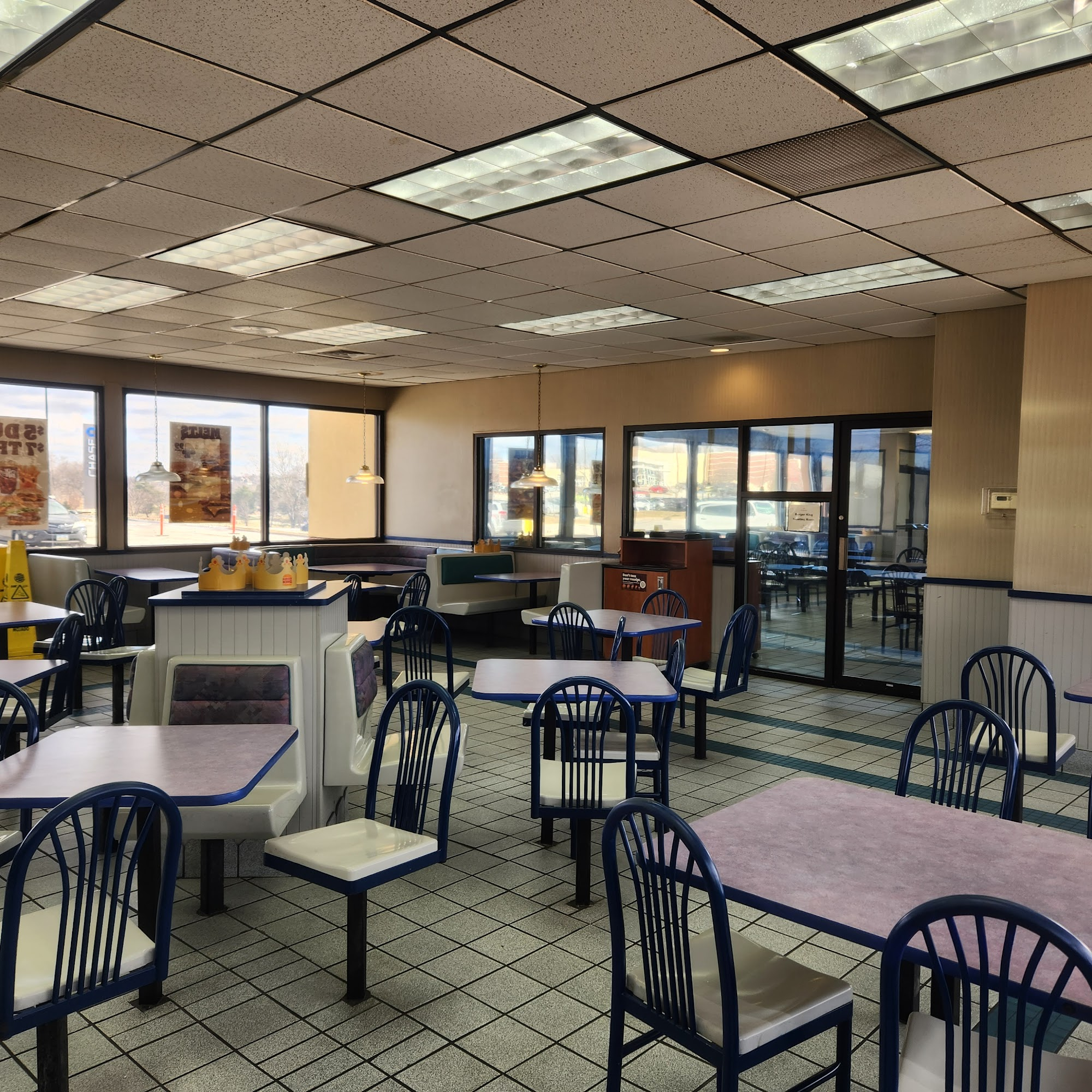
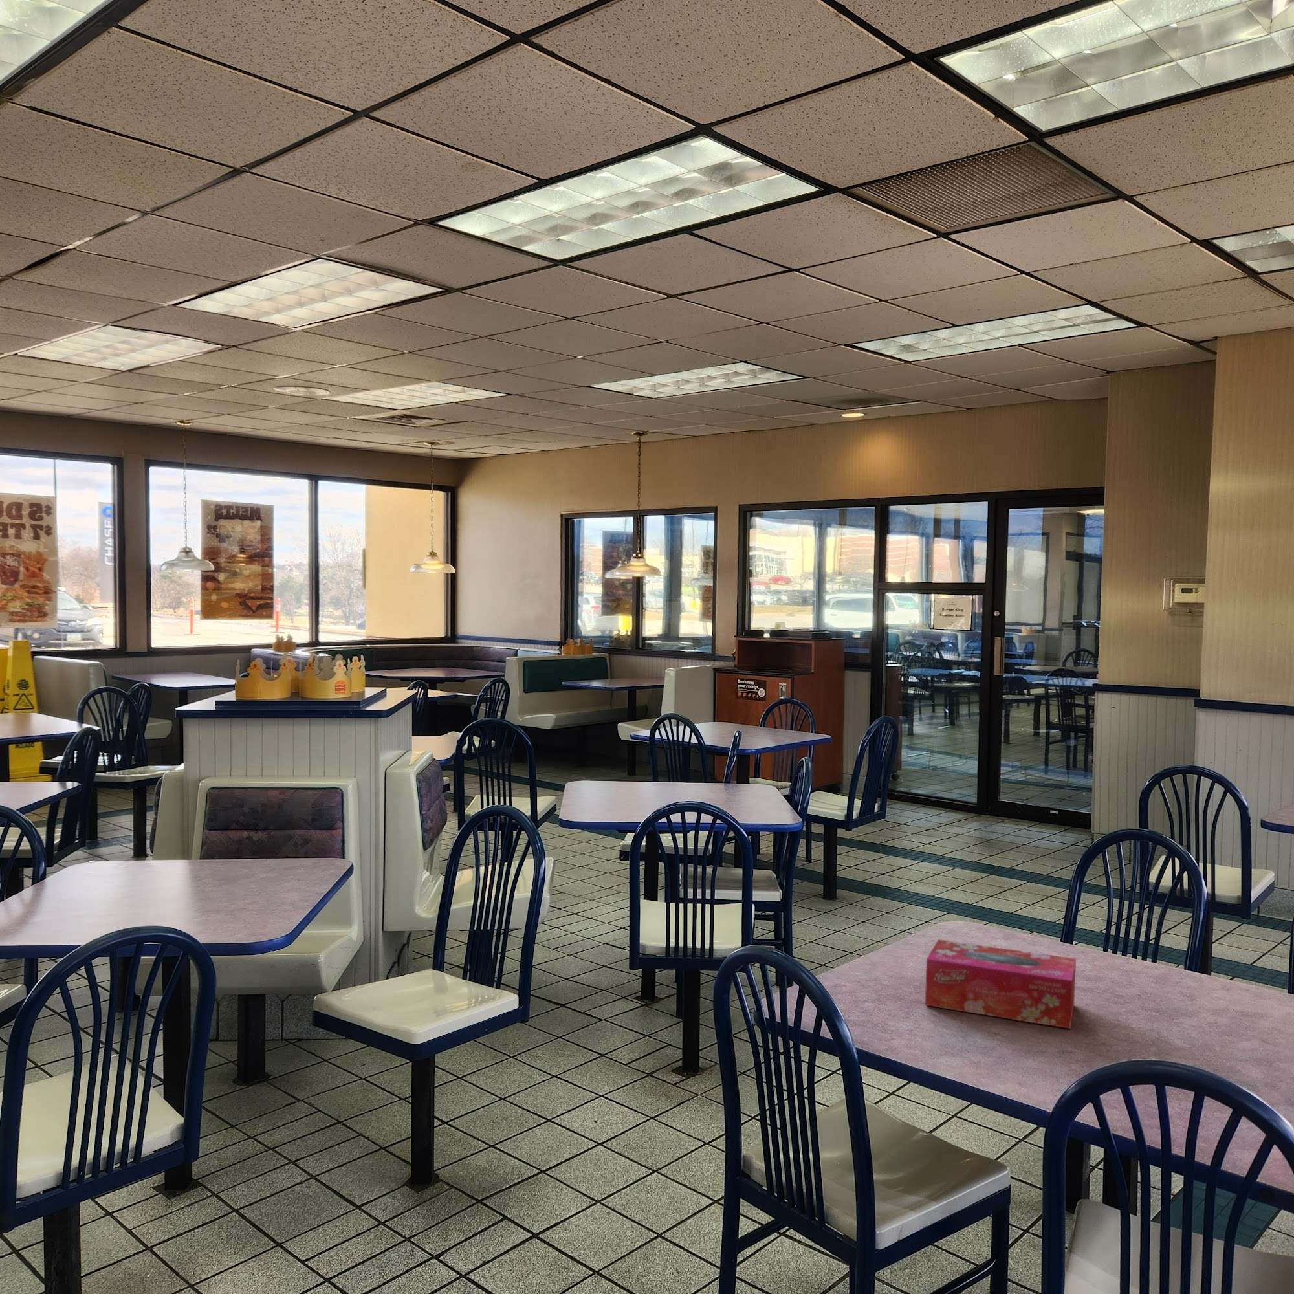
+ tissue box (1000, 981)
